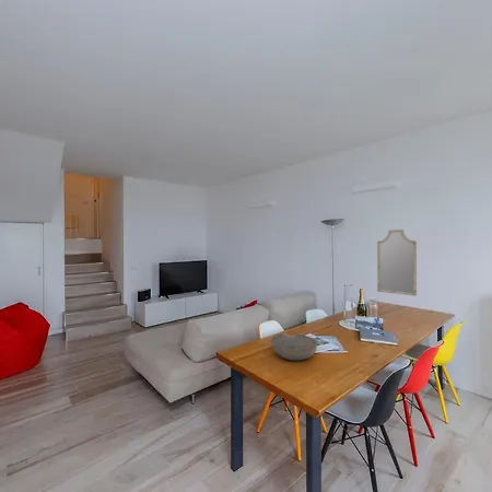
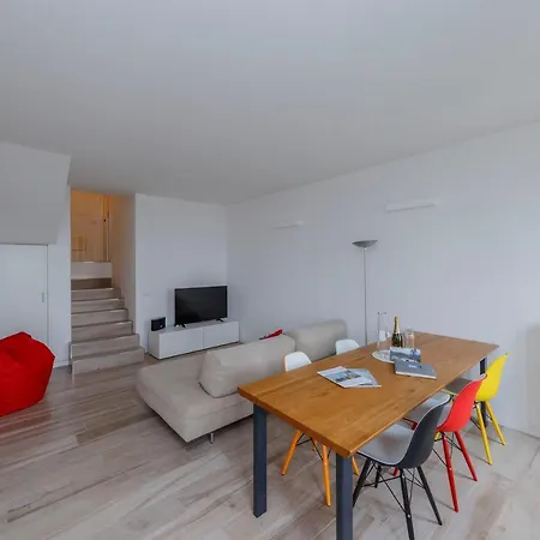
- home mirror (396, 261)
- bowl (293, 348)
